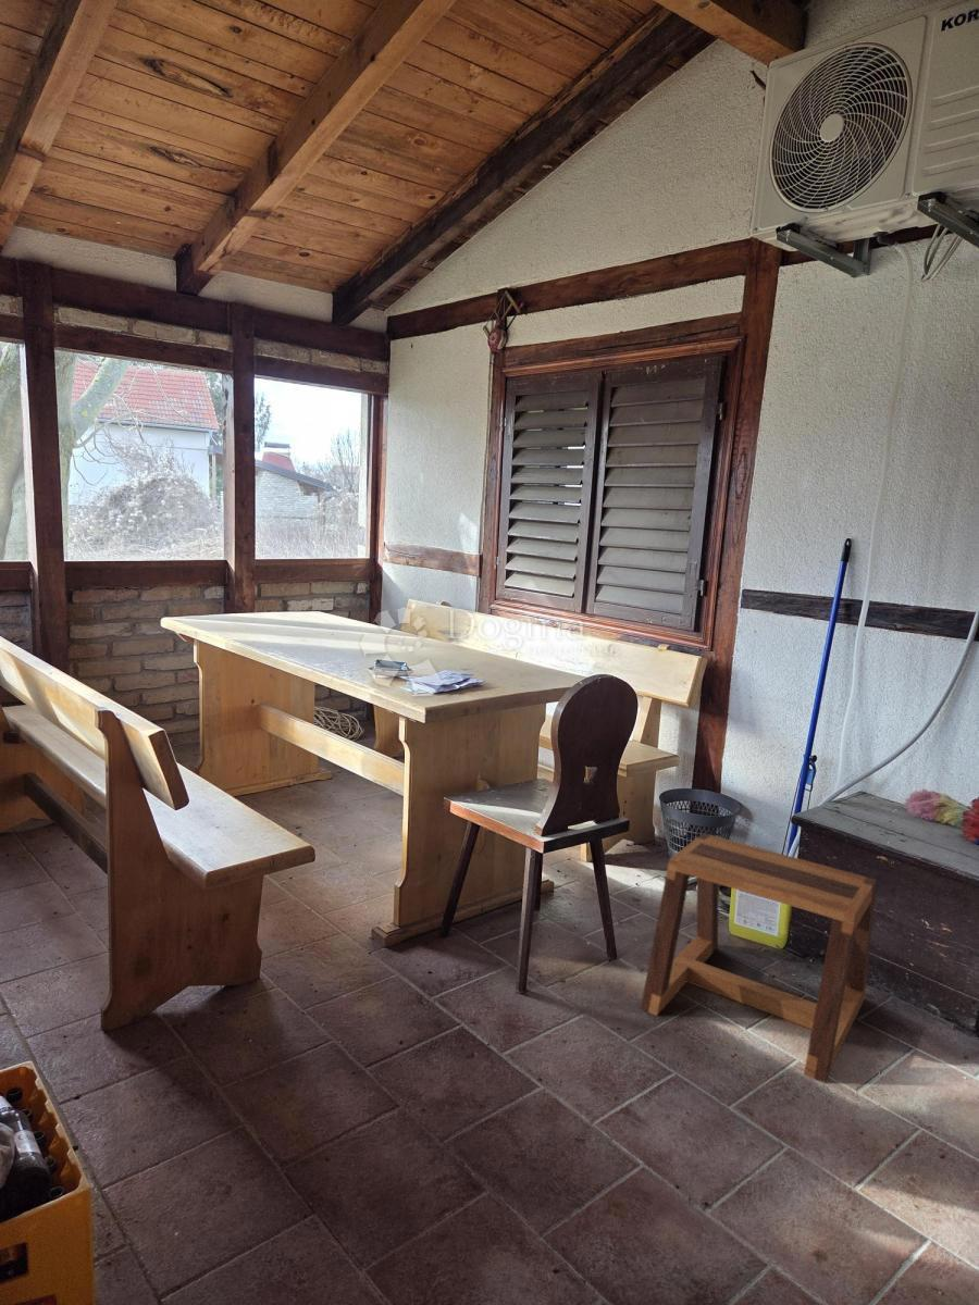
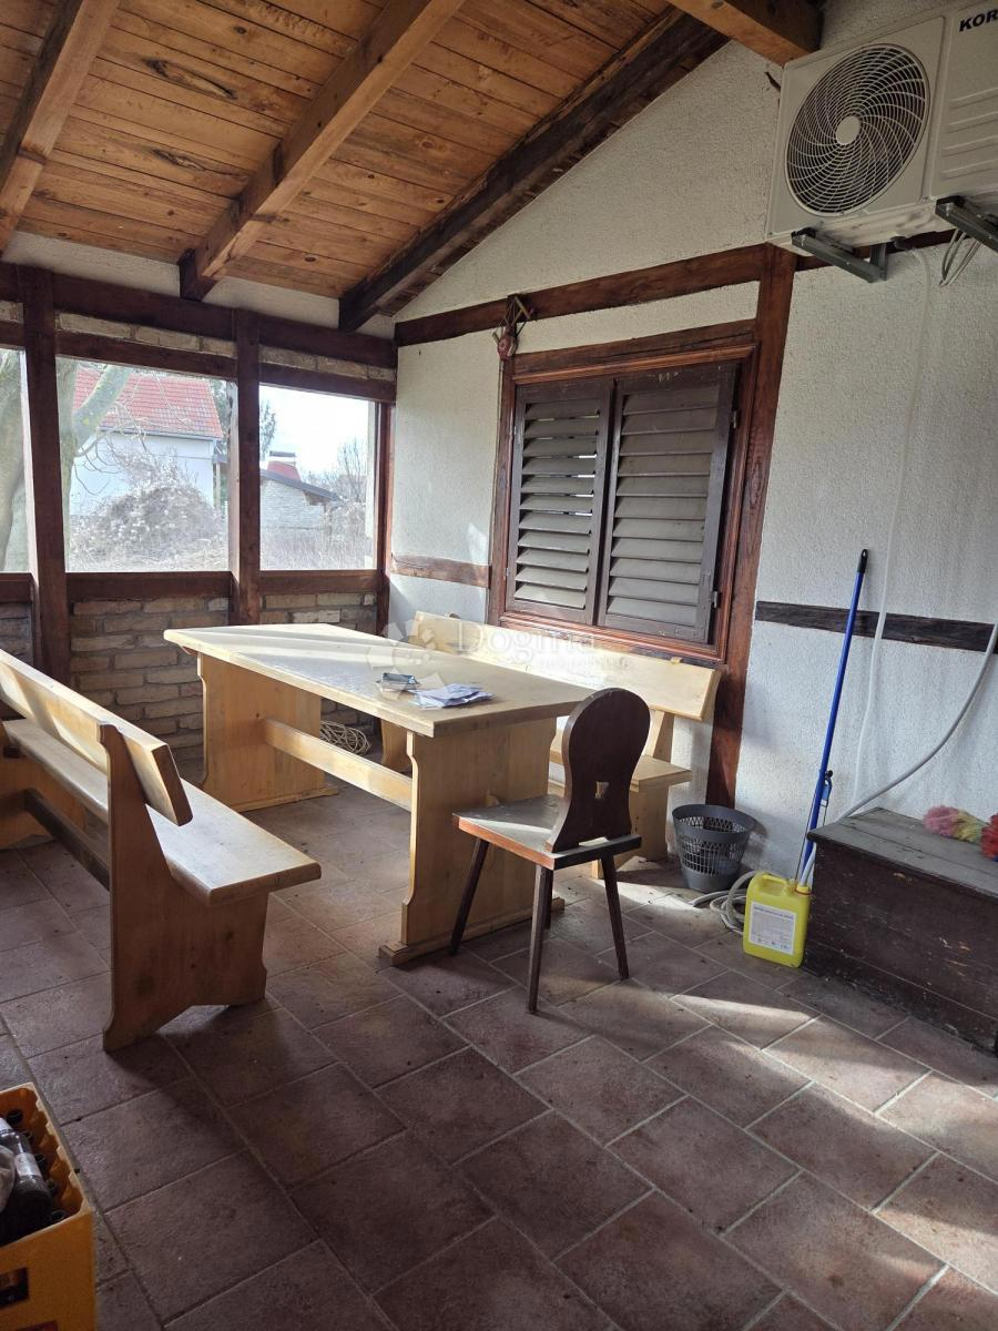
- stool (771, 899)
